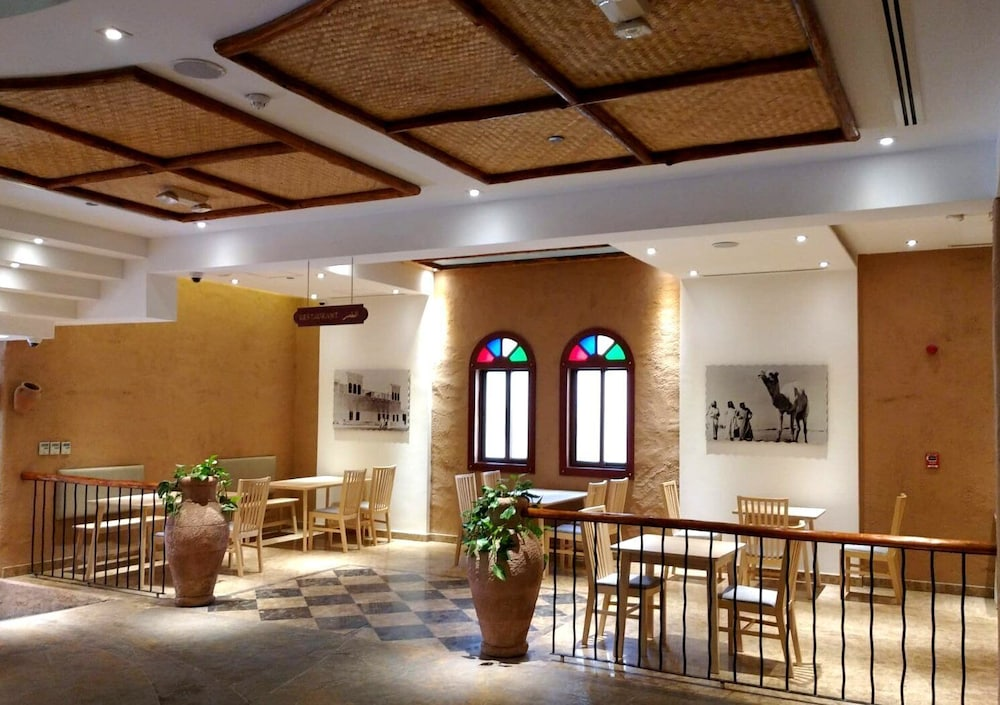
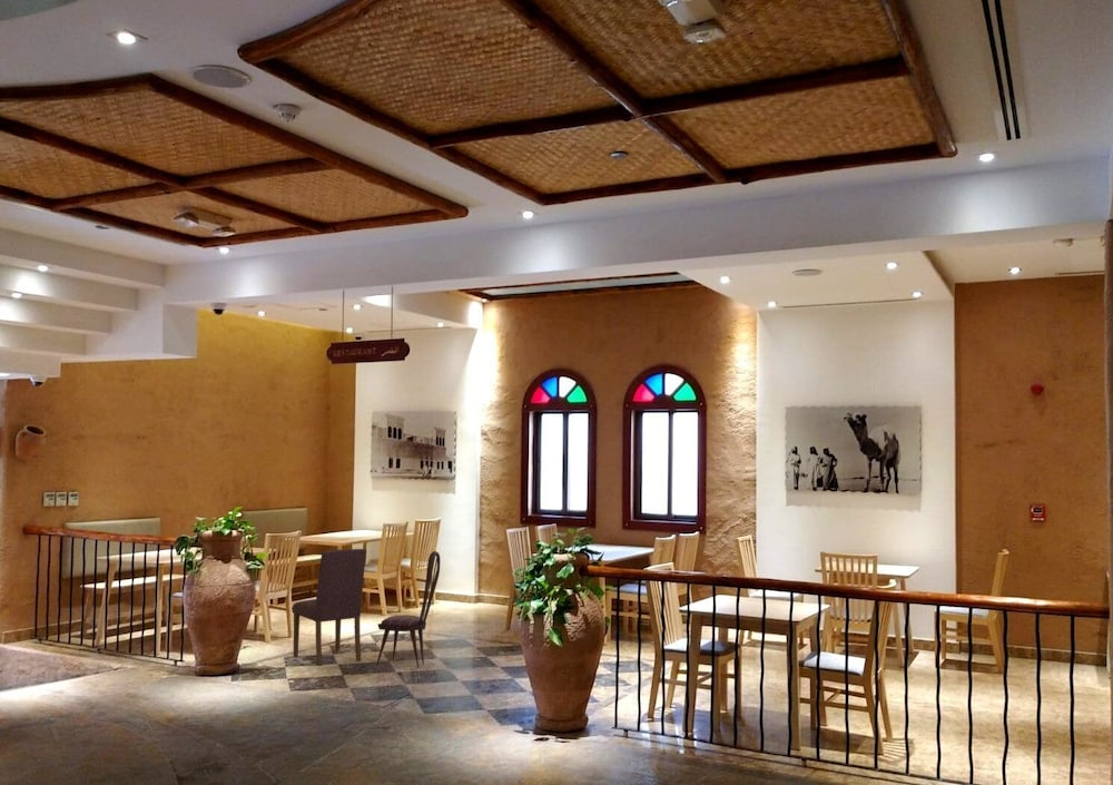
+ dining chair (329, 602)
+ dining chair (407, 615)
